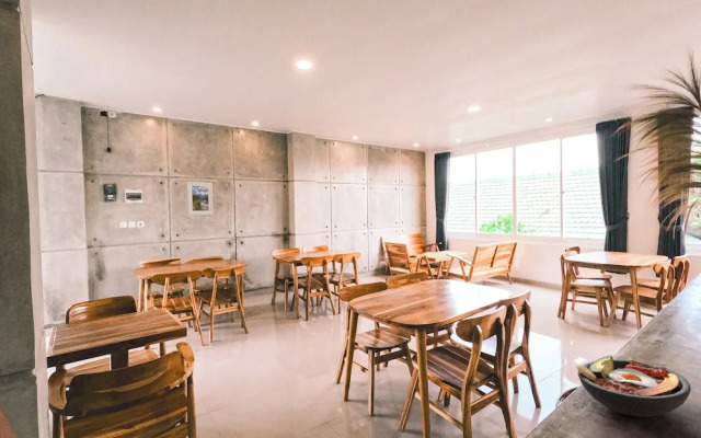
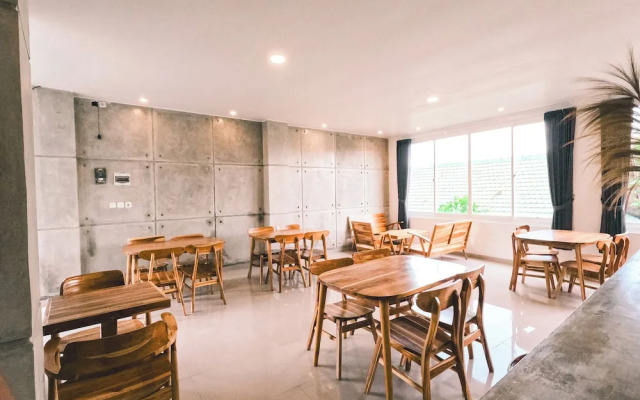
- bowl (631, 388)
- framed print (199, 198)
